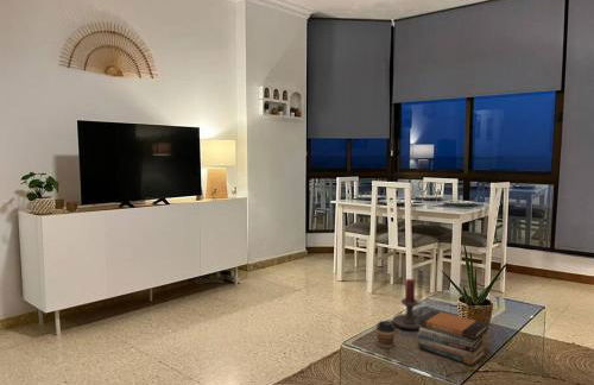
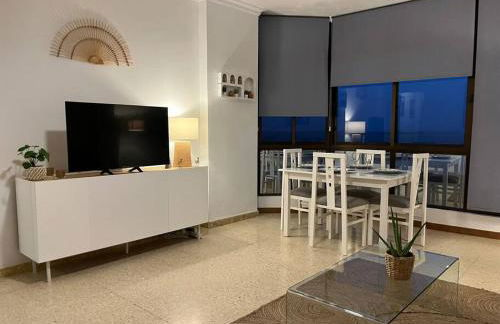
- book stack (450, 335)
- coffee cup (385, 333)
- candle holder (411, 299)
